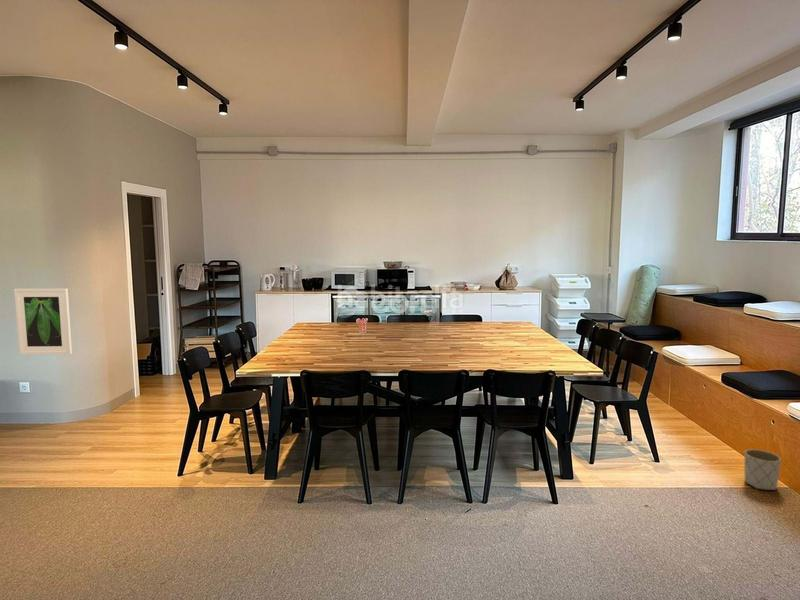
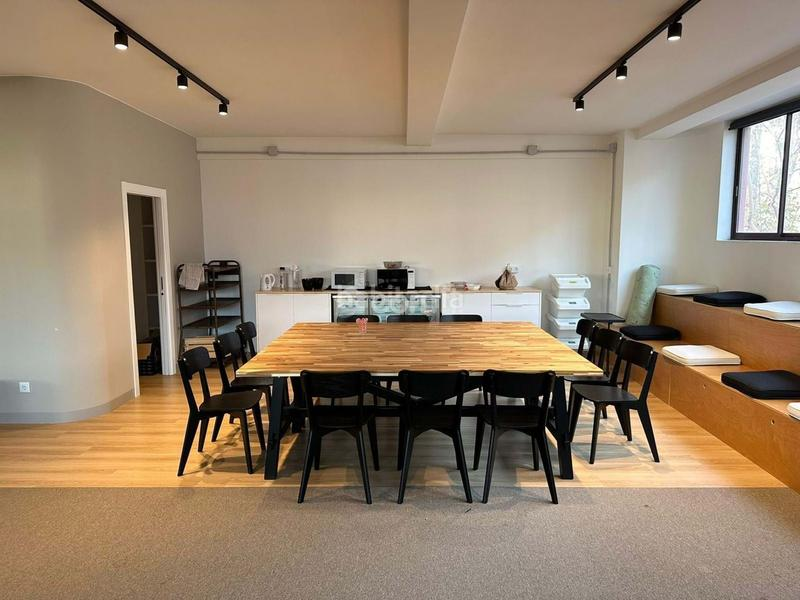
- planter (761, 470)
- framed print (43, 321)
